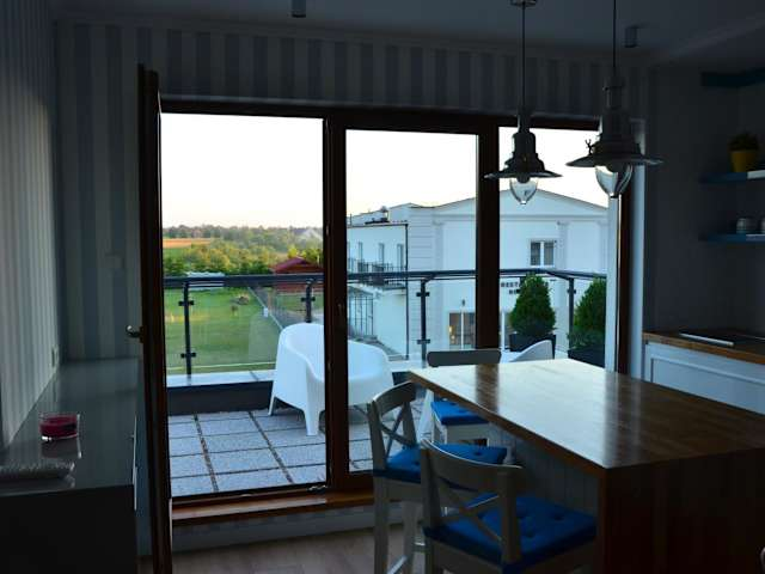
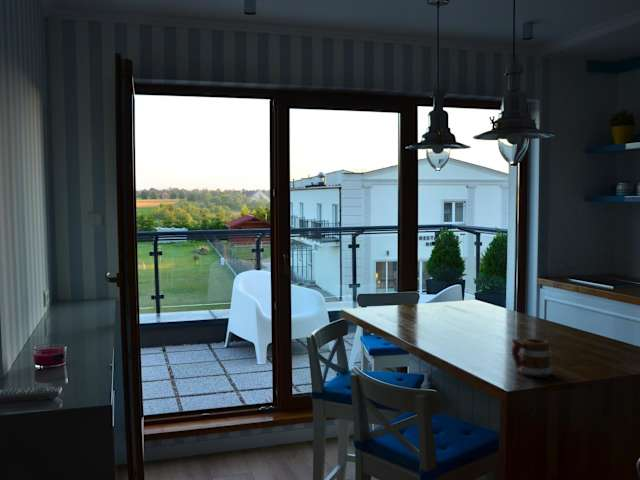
+ mug (531, 356)
